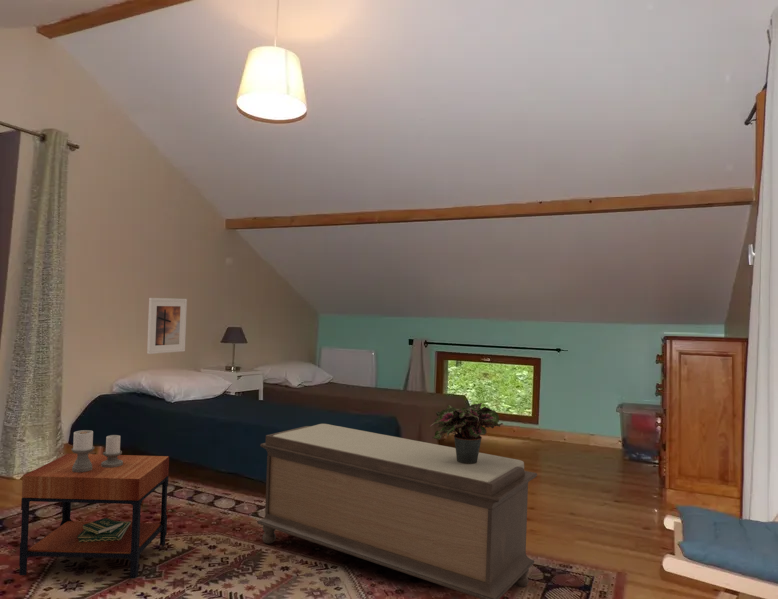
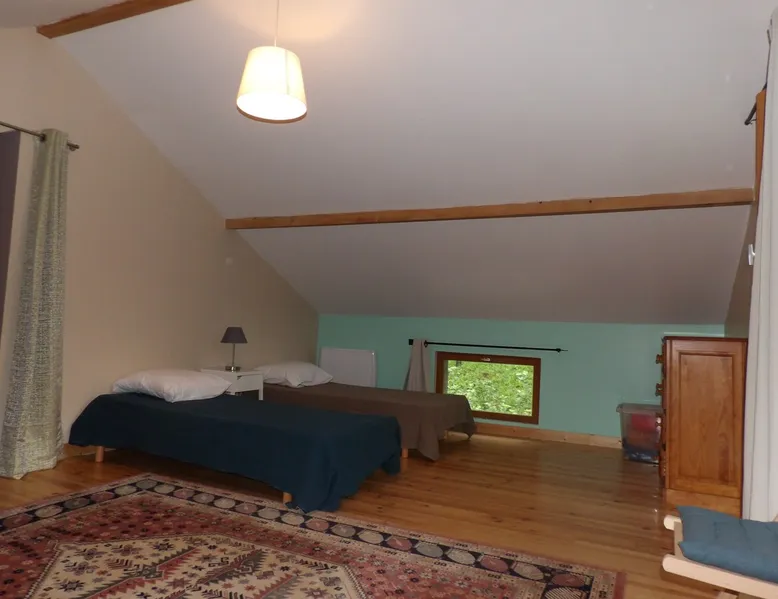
- side table (100, 493)
- potted plant (466, 433)
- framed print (167, 325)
- bench (388, 504)
